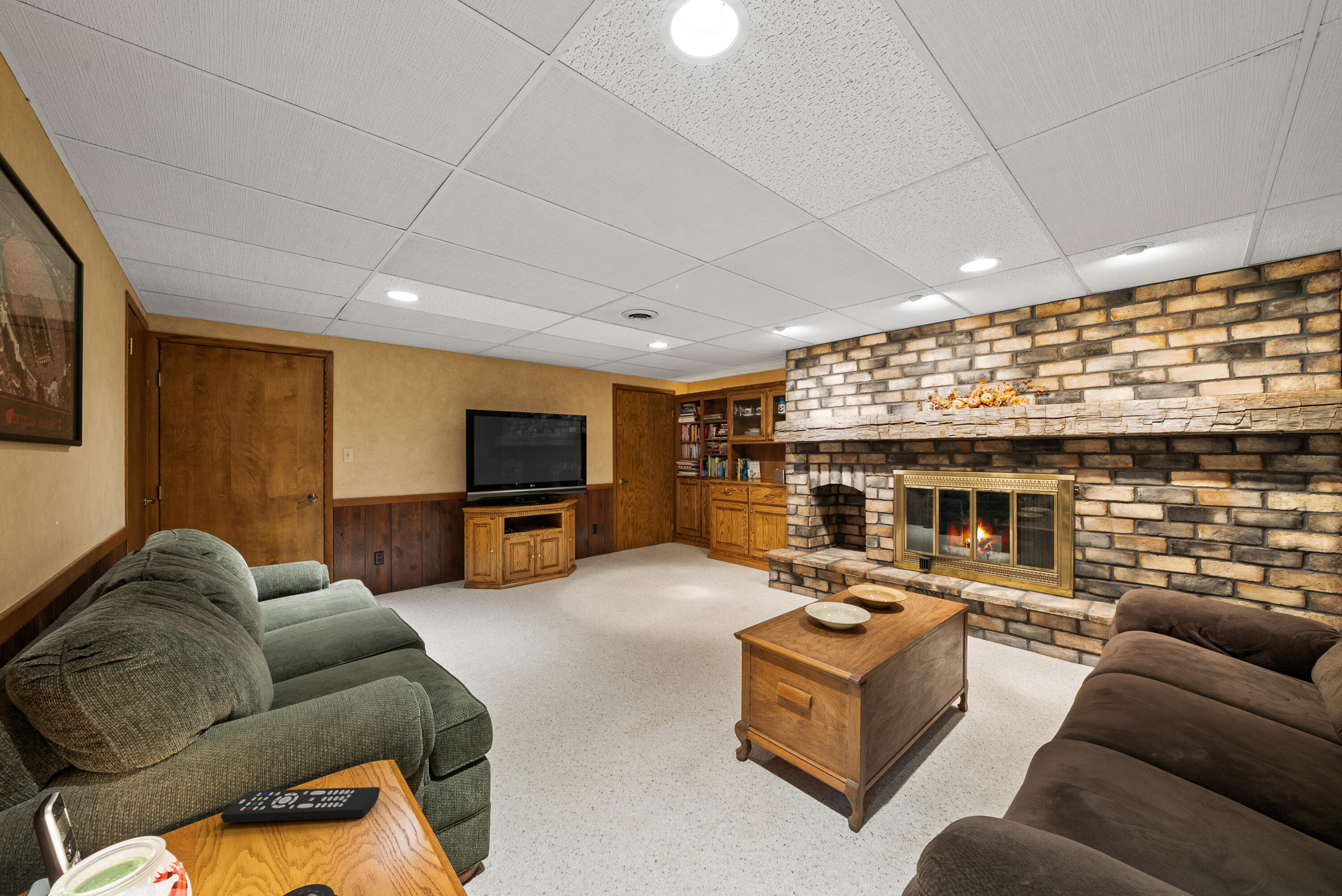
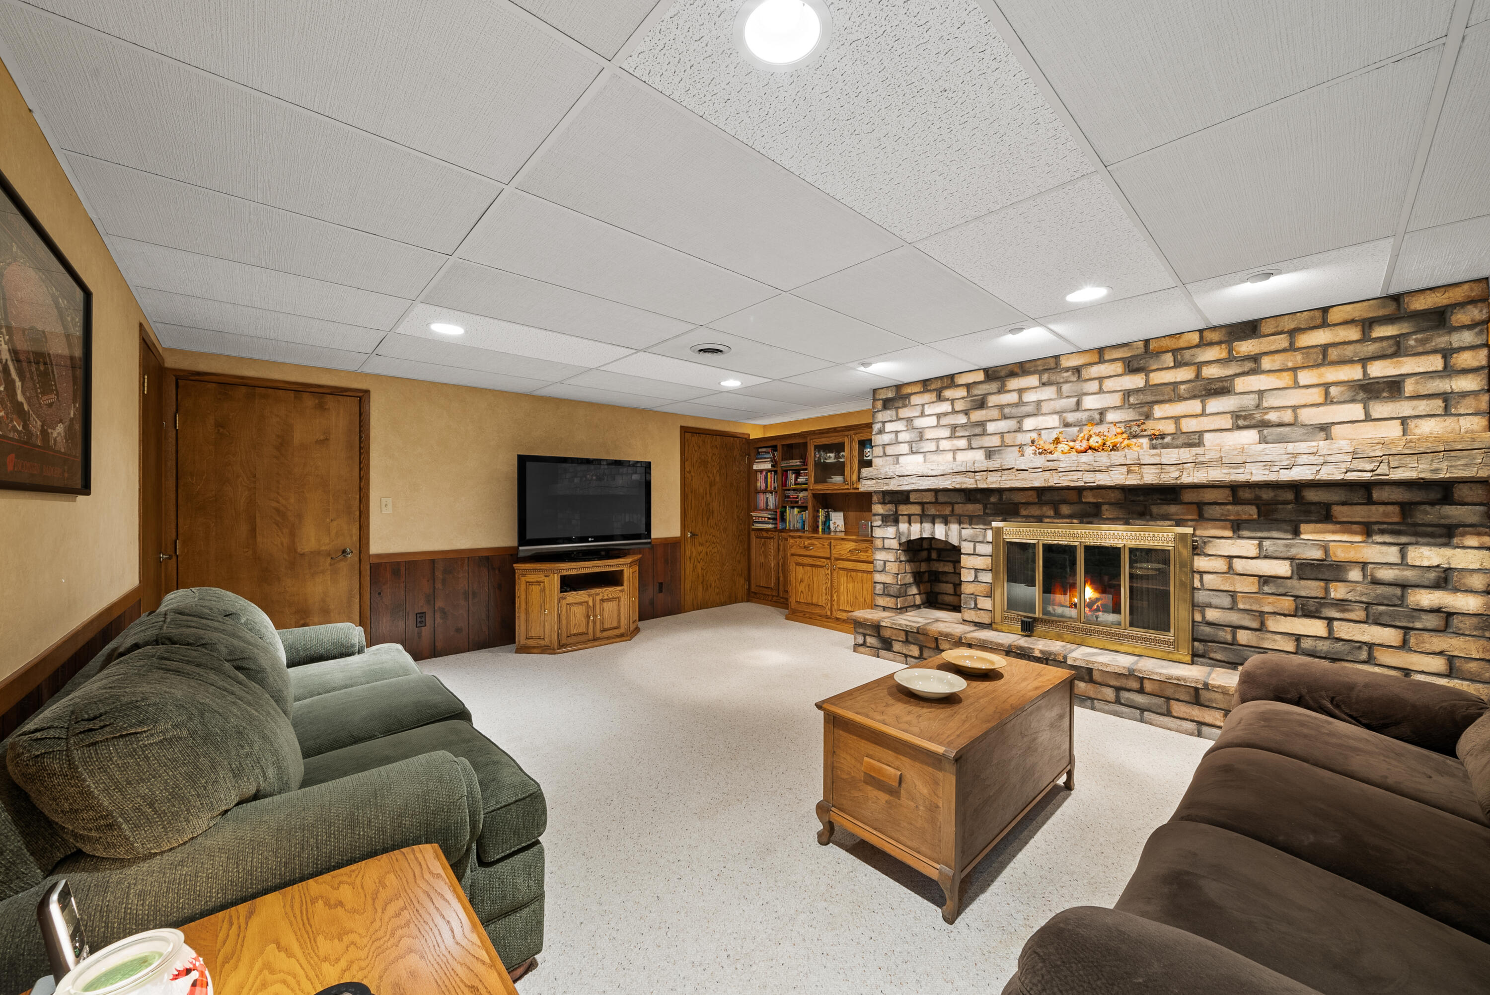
- remote control (303, 805)
